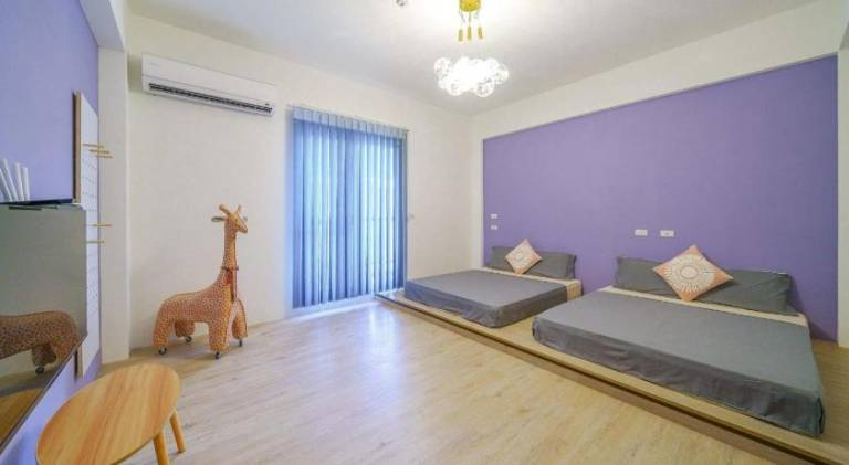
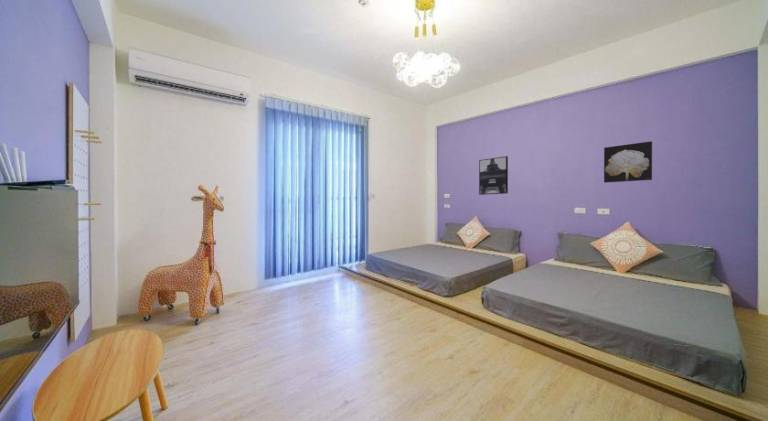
+ wall art (627, 163)
+ wall art (492, 176)
